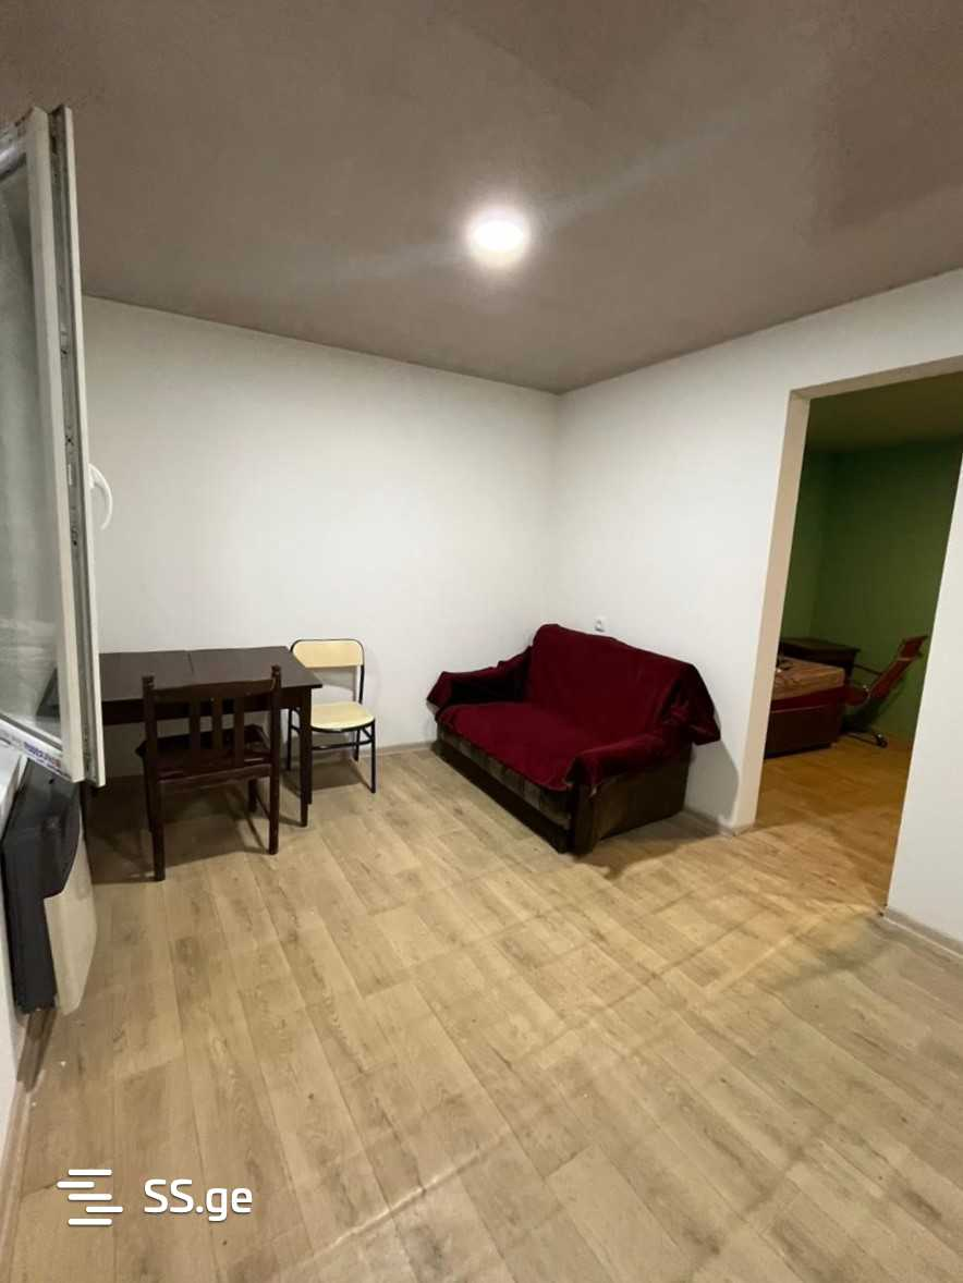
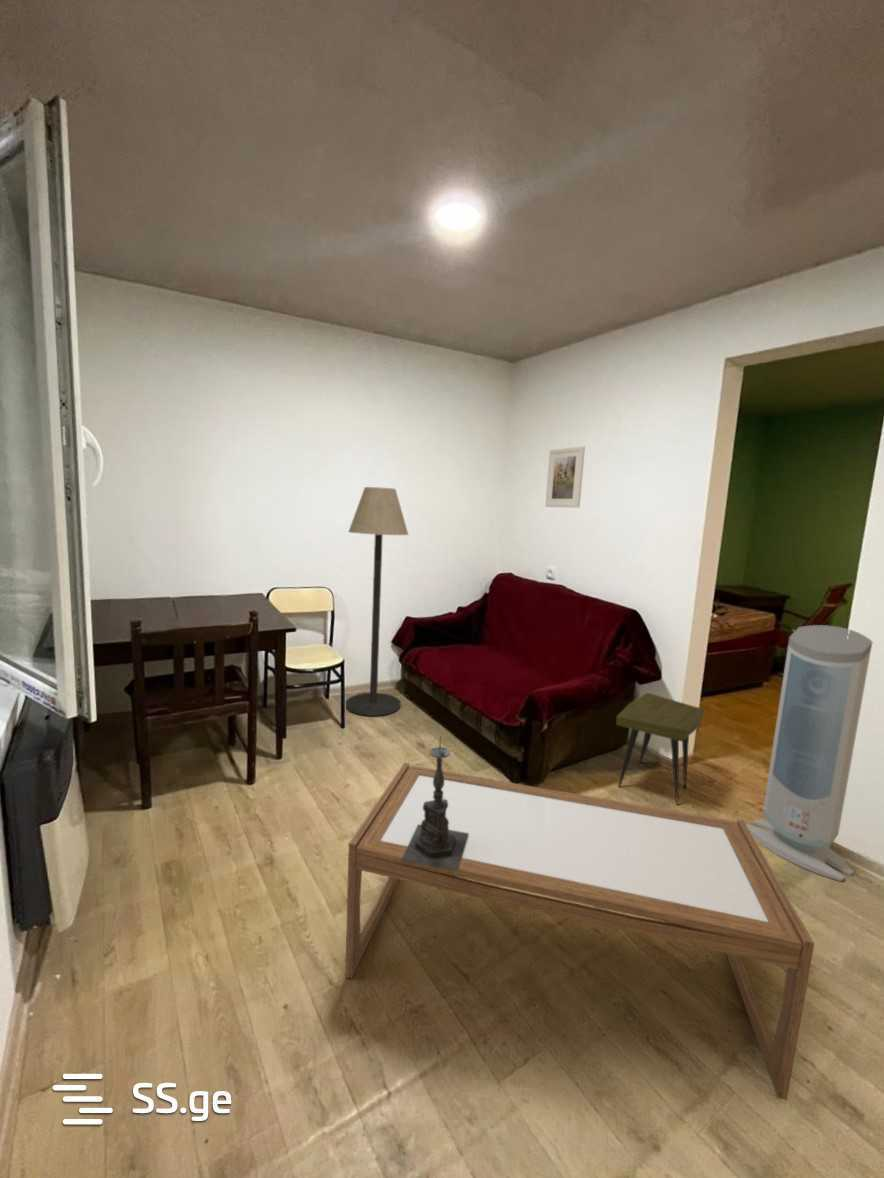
+ candle holder (439, 788)
+ coffee table (554, 894)
+ side table (648, 743)
+ floor lamp (376, 600)
+ air purifier (812, 742)
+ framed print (564, 478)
